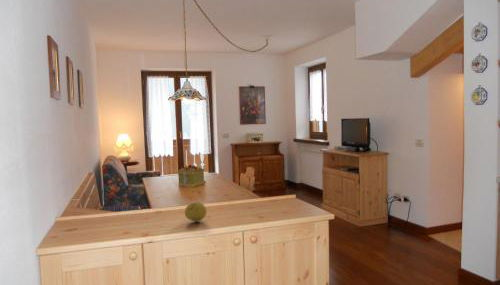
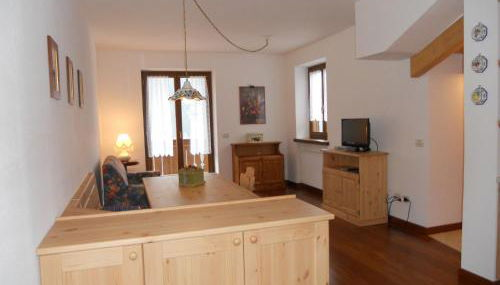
- fruit (196, 212)
